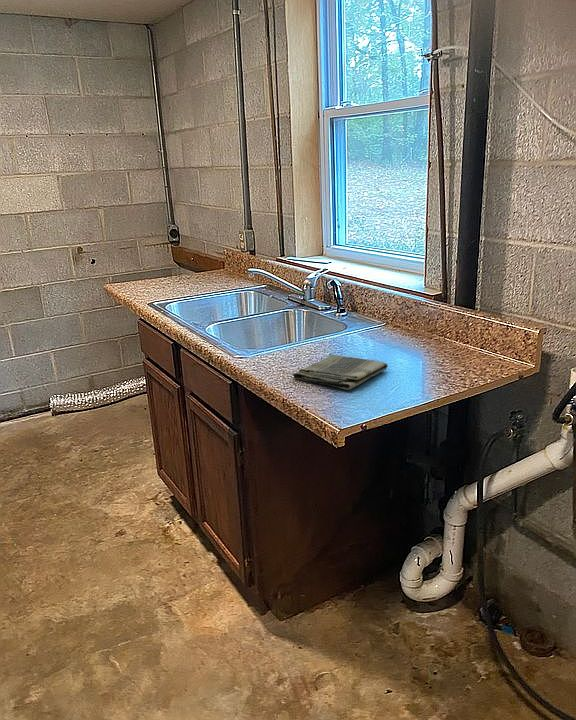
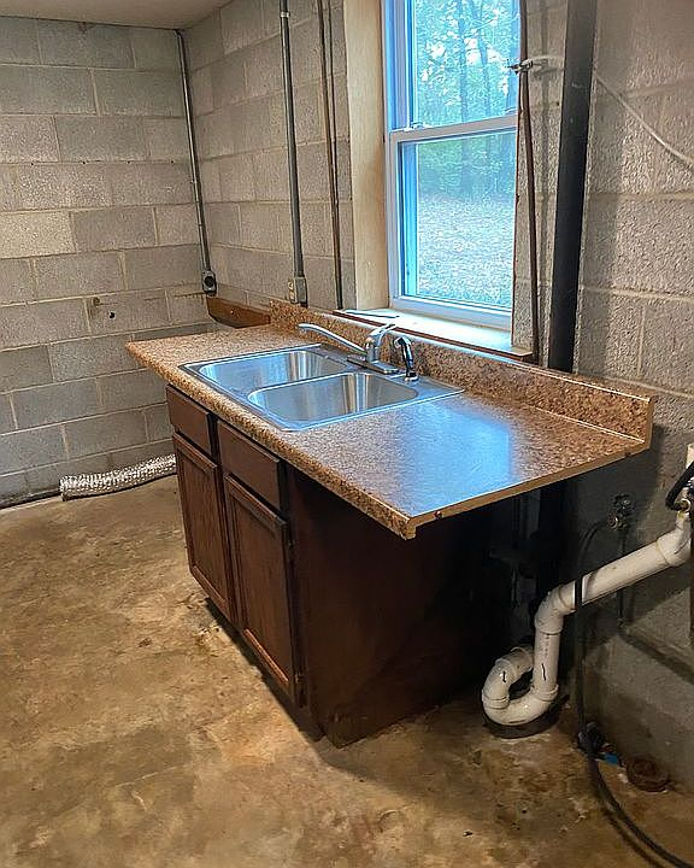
- dish towel (340, 369)
